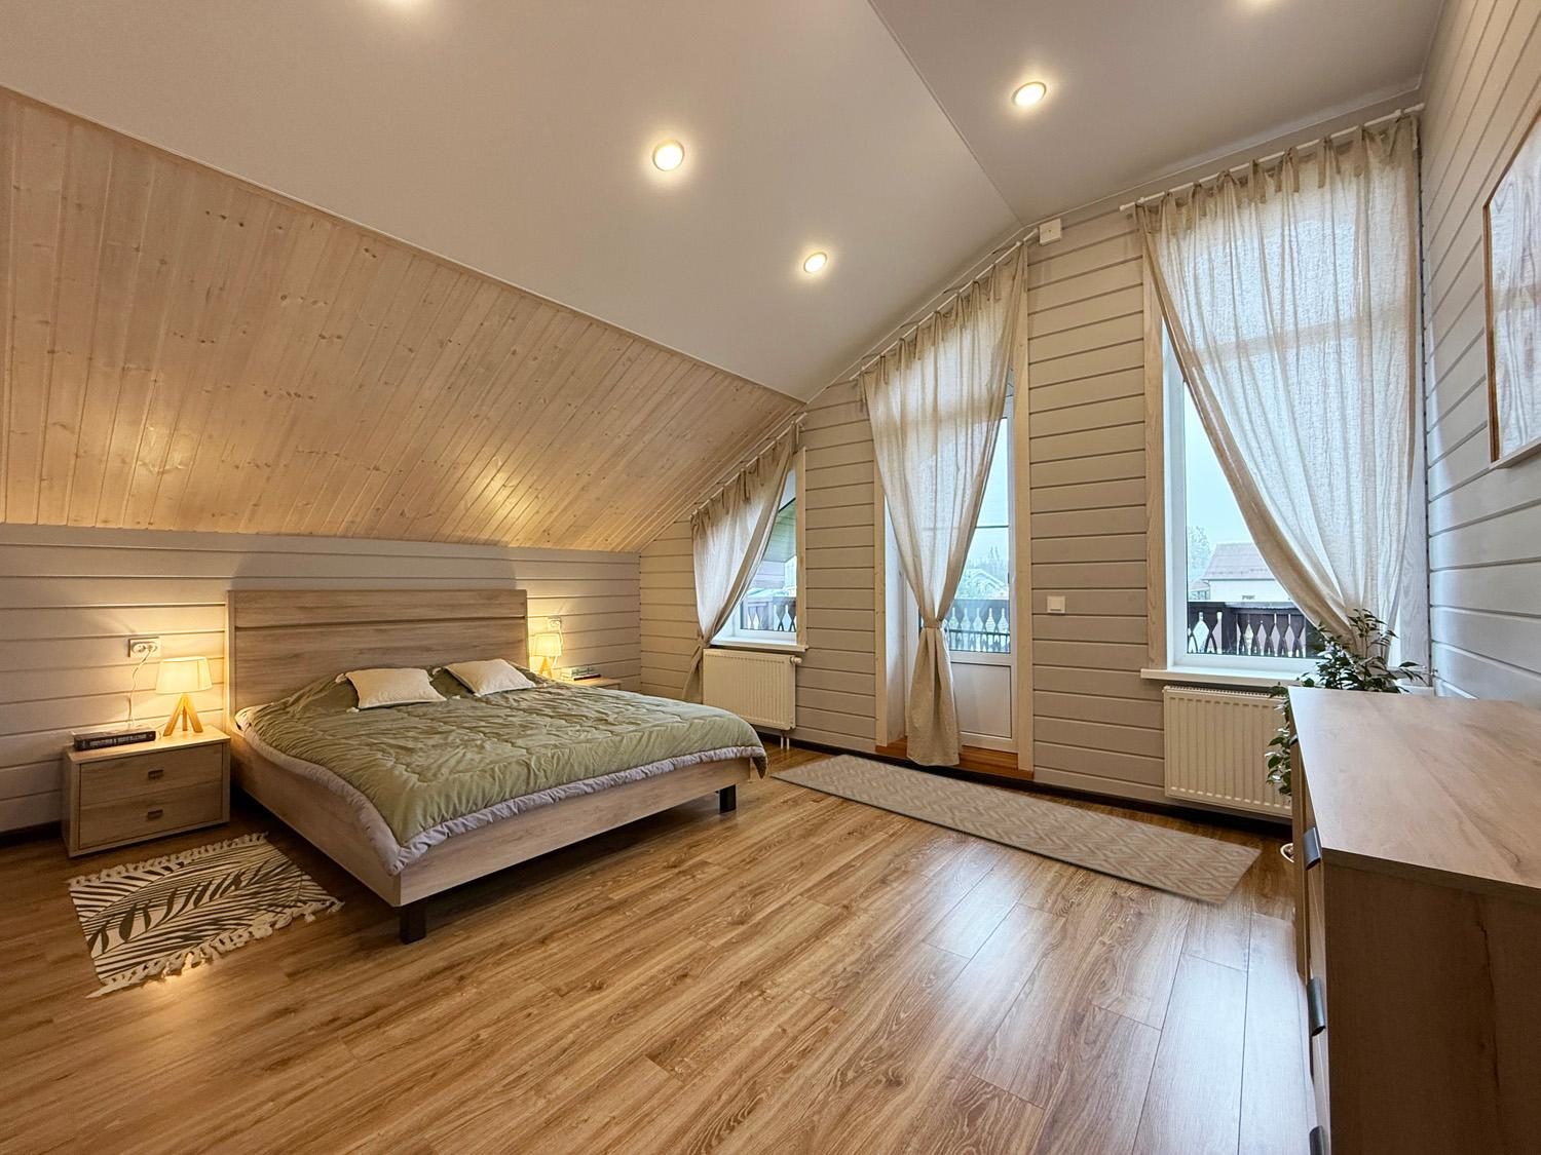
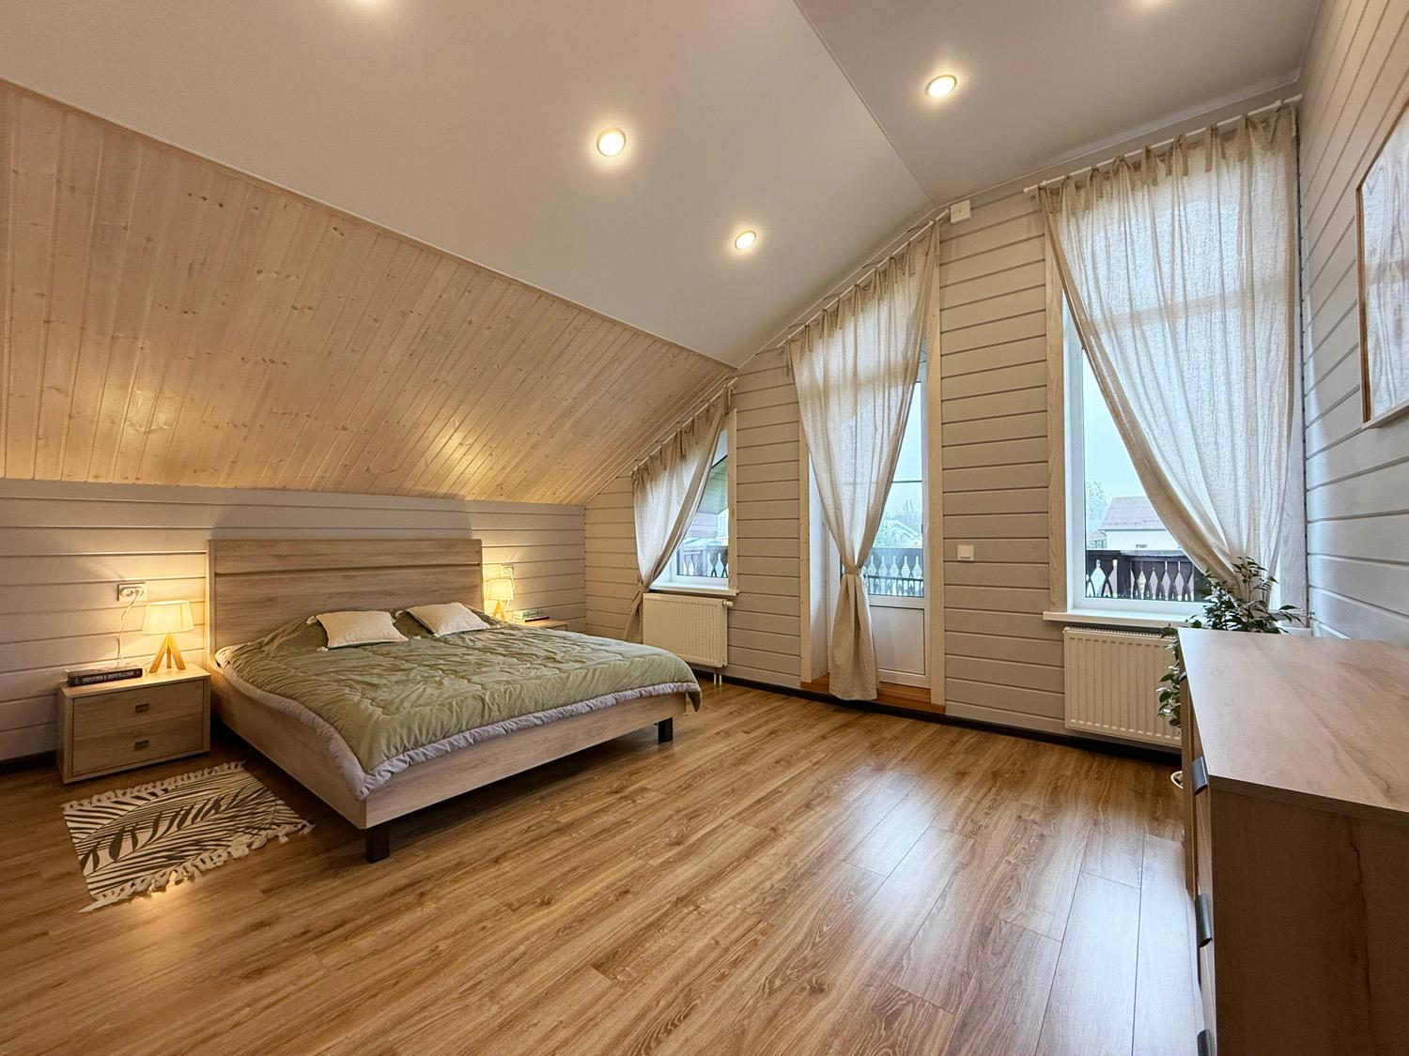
- rug (974, 806)
